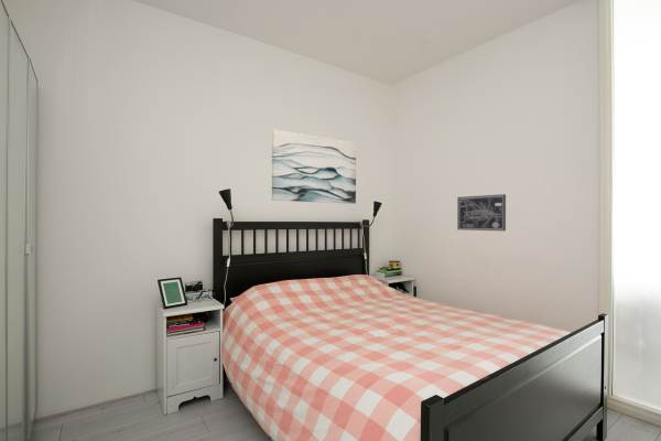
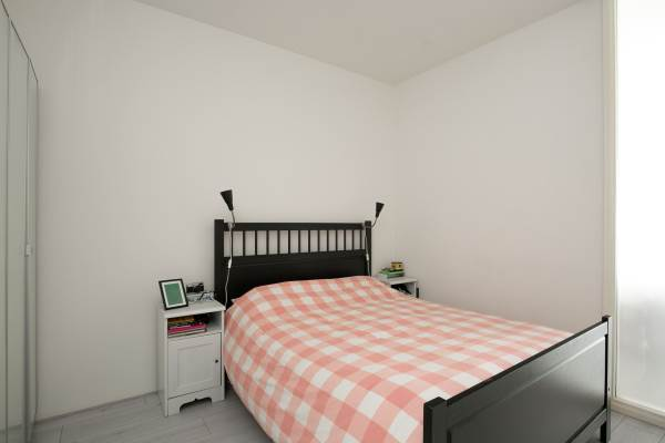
- wall art (479, 213)
- wall art (316, 169)
